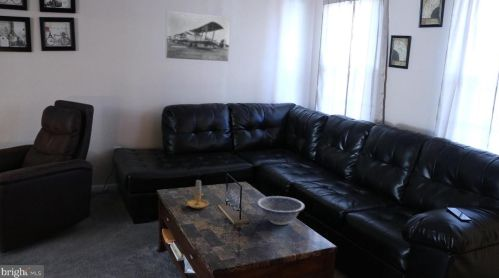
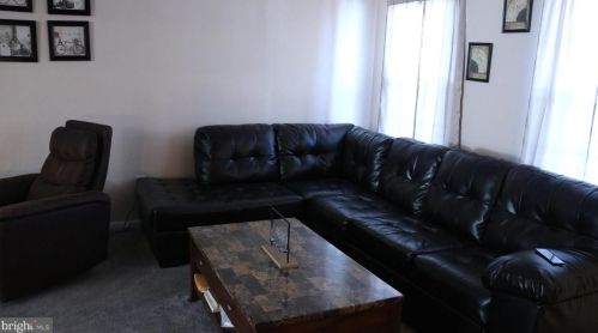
- candle (195, 193)
- decorative bowl (280, 212)
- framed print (198, 37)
